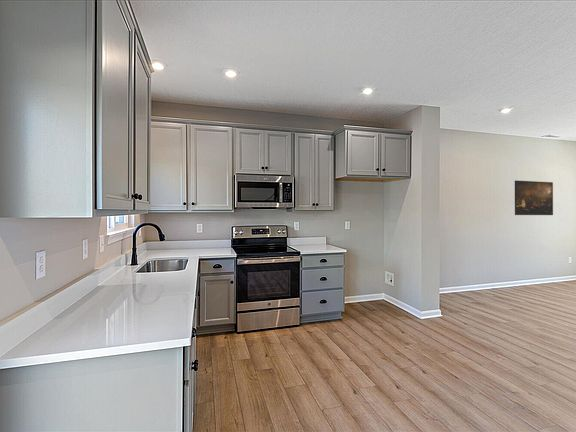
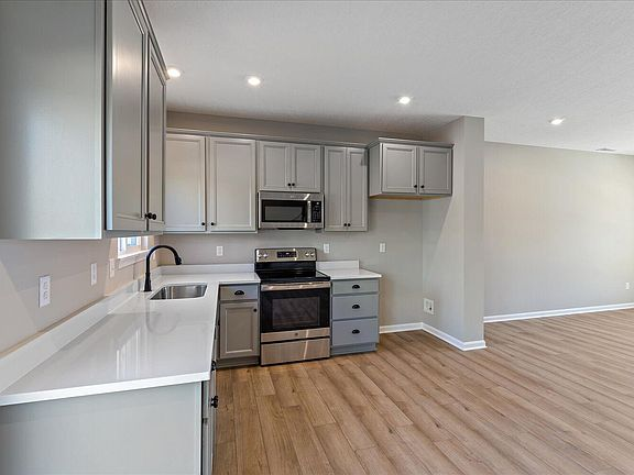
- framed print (534, 198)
